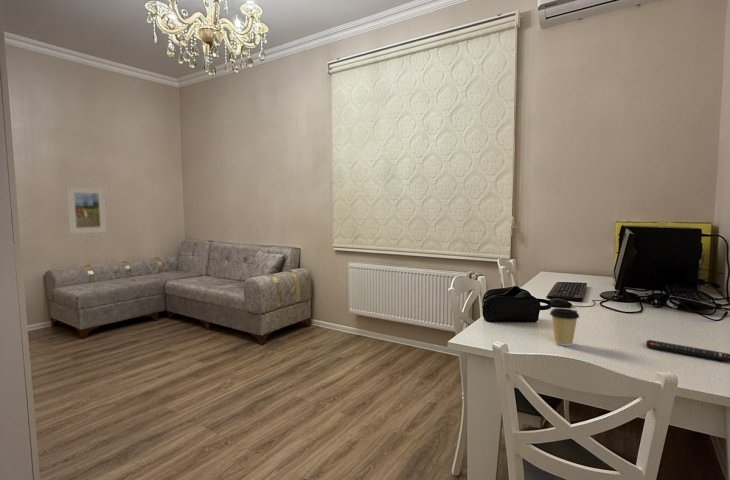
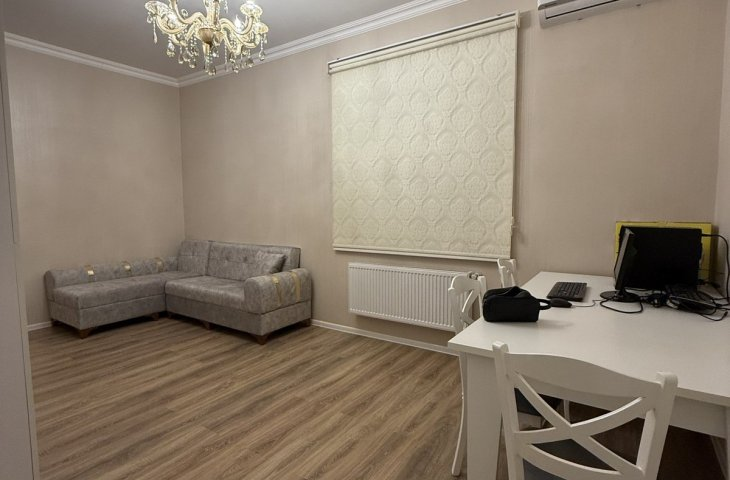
- remote control (693, 351)
- coffee cup (564, 326)
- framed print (87, 210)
